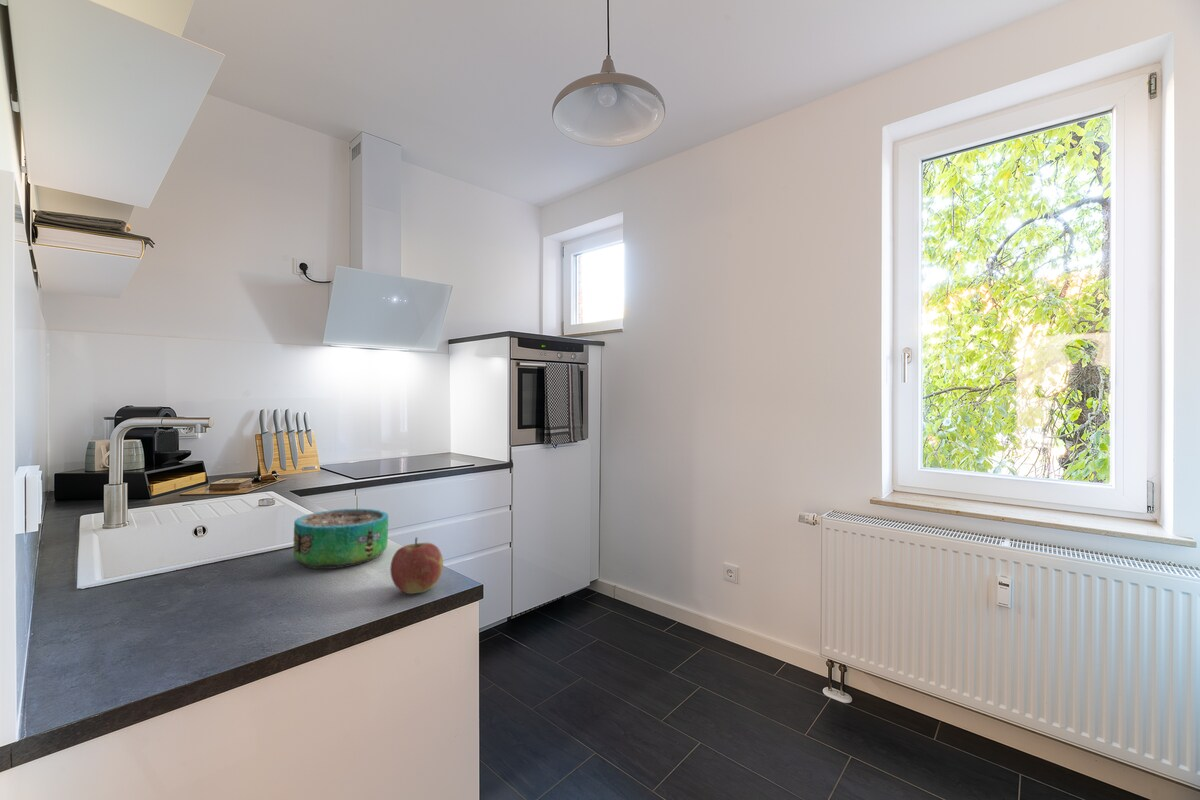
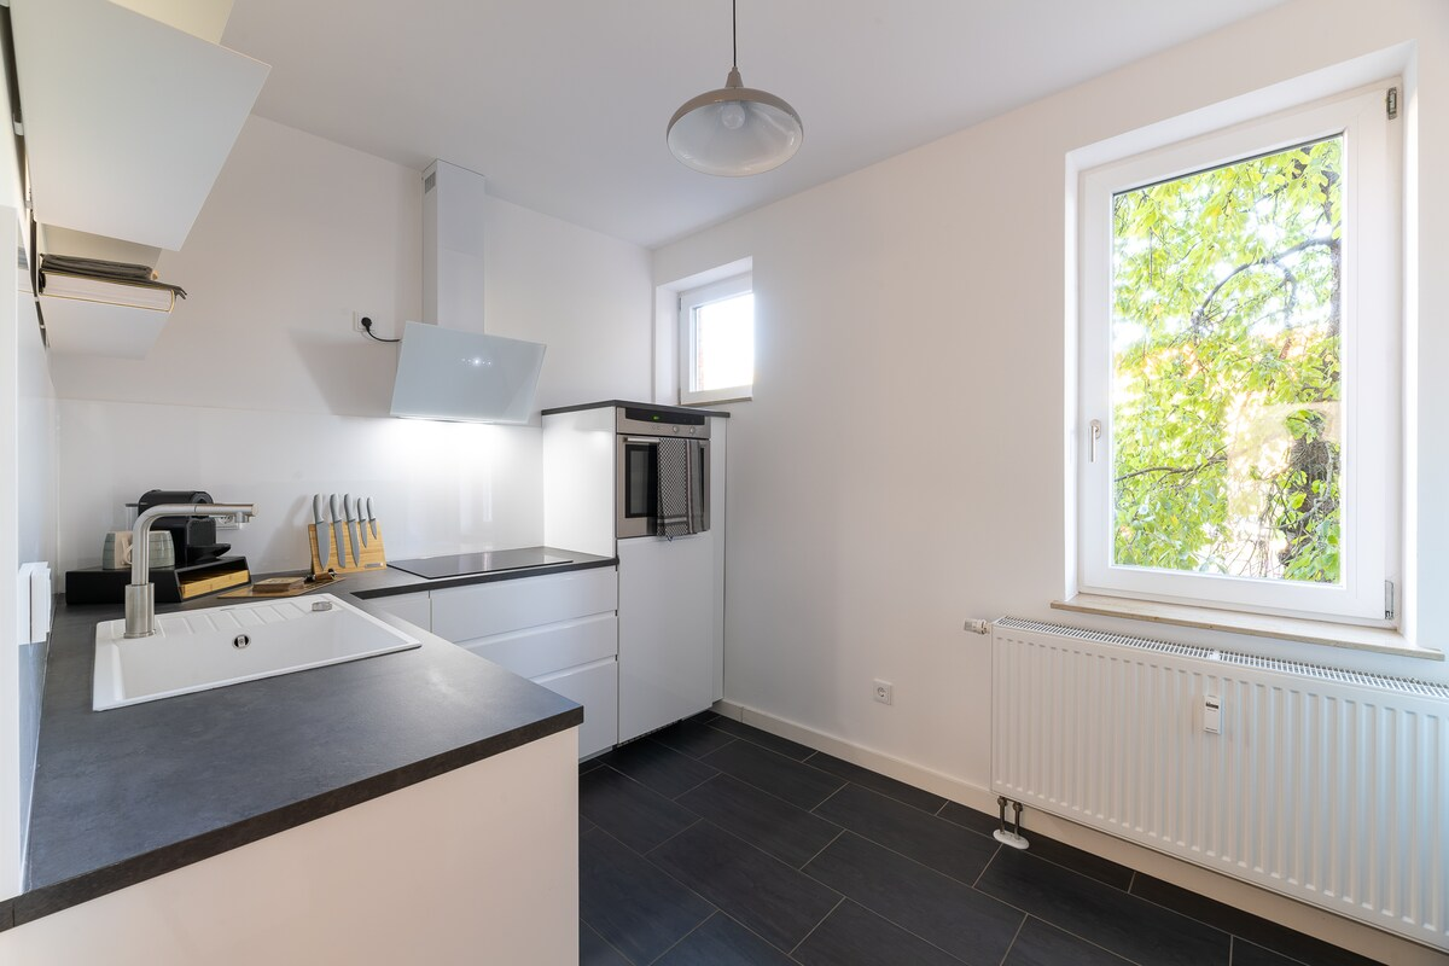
- apple (417, 564)
- decorative bowl (342, 536)
